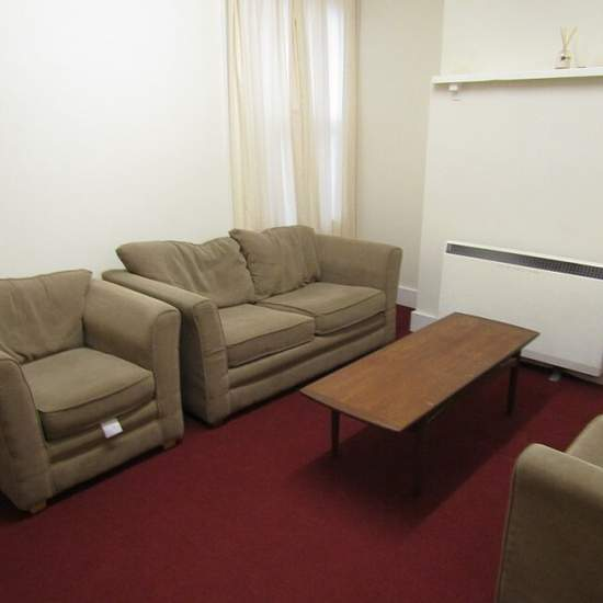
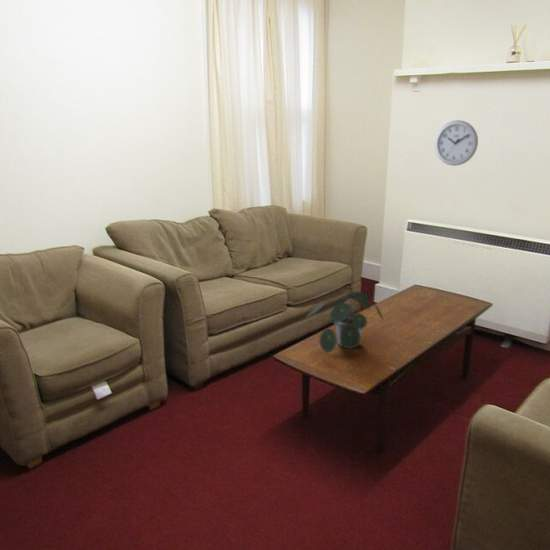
+ wall clock (455, 143)
+ potted plant (347, 318)
